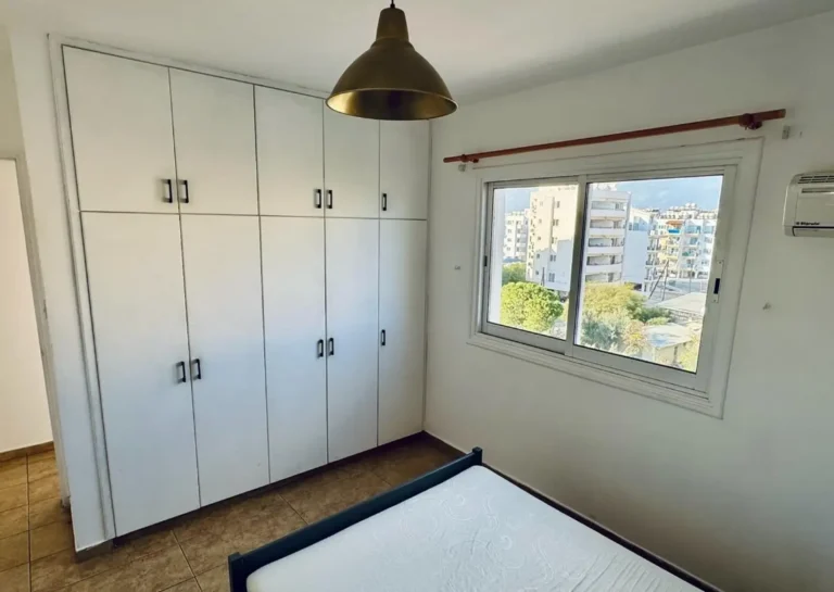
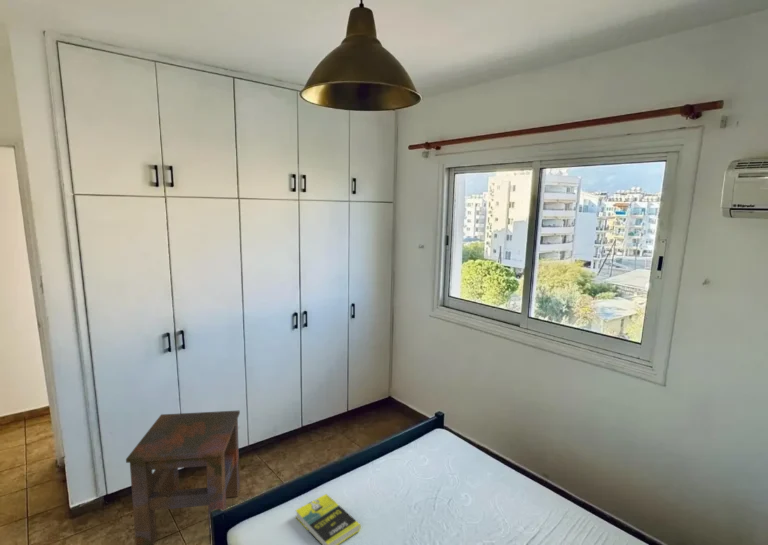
+ side table (191, 466)
+ book (327, 519)
